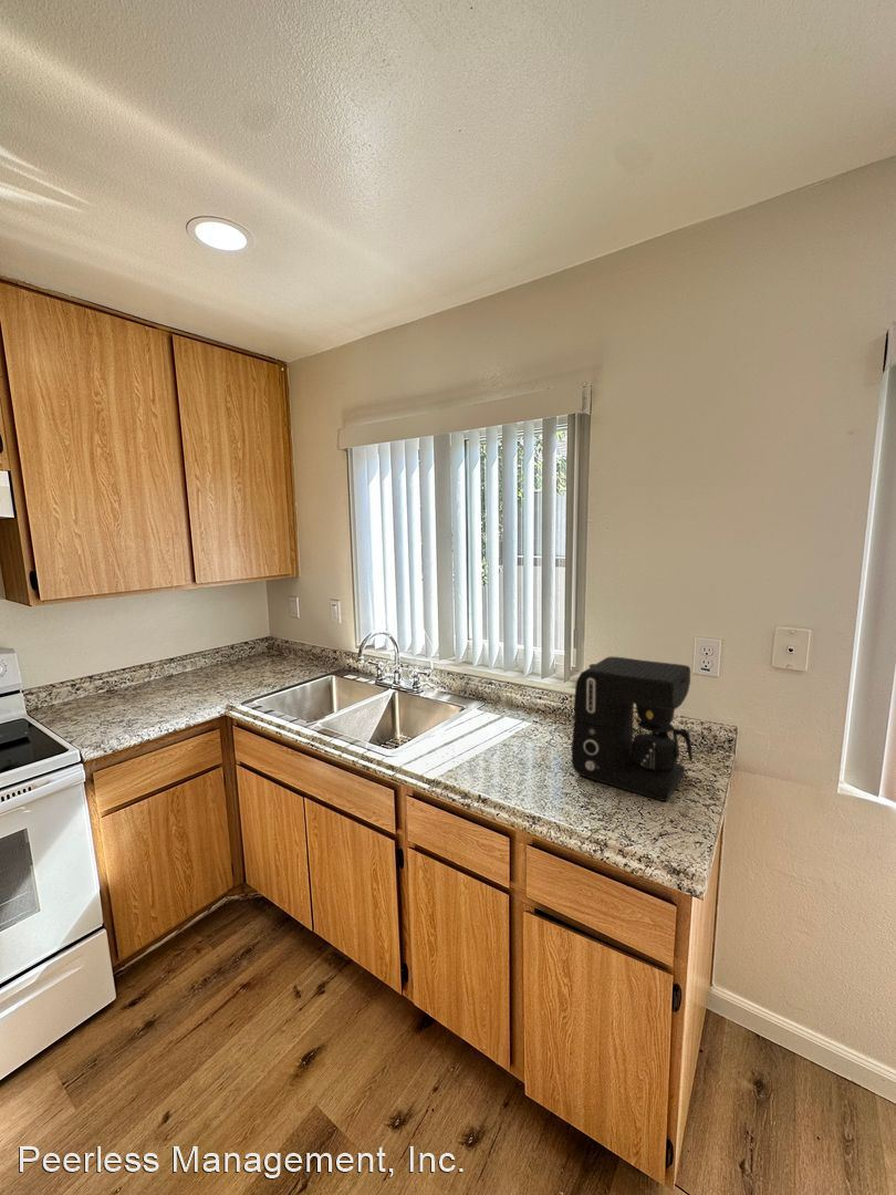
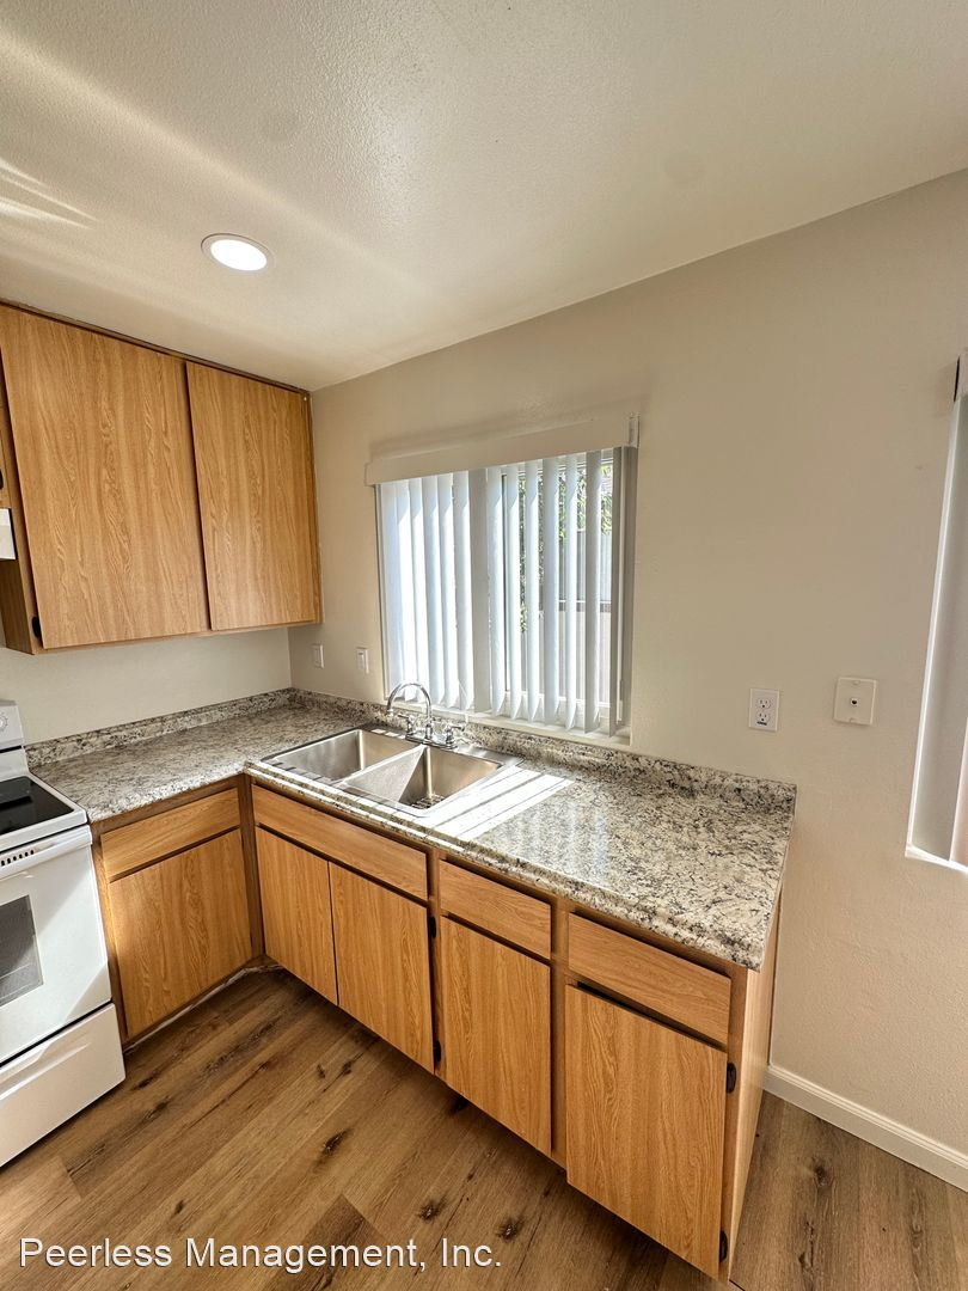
- coffee maker (637, 723)
